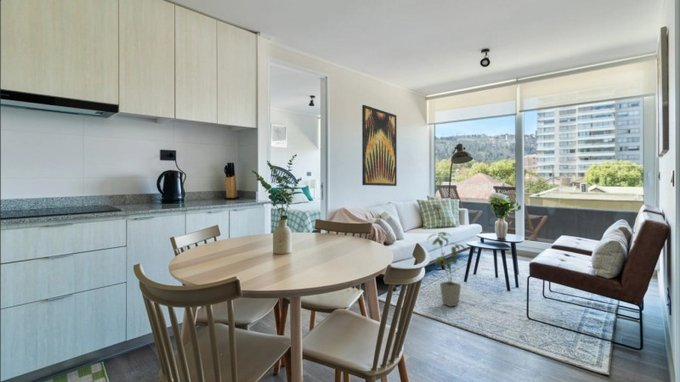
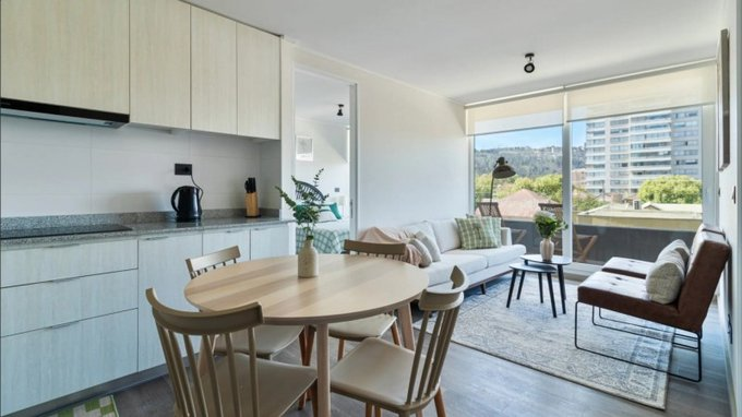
- house plant (445, 267)
- wall art (380, 148)
